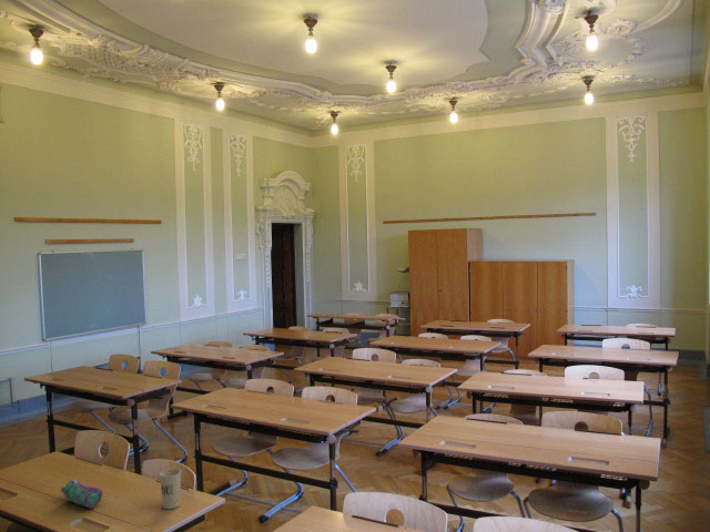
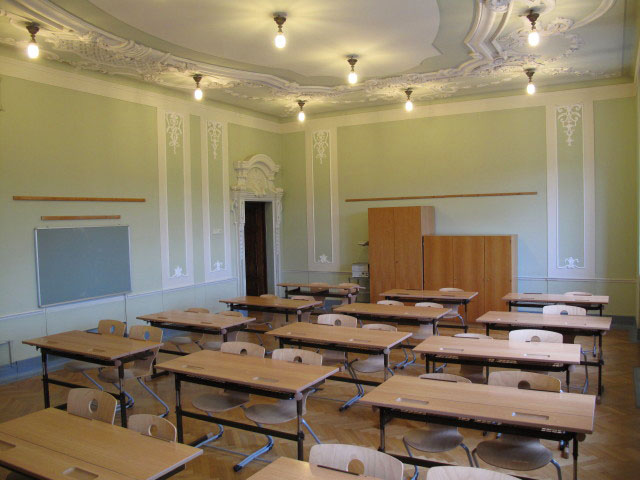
- cup (171, 489)
- pencil case (82, 492)
